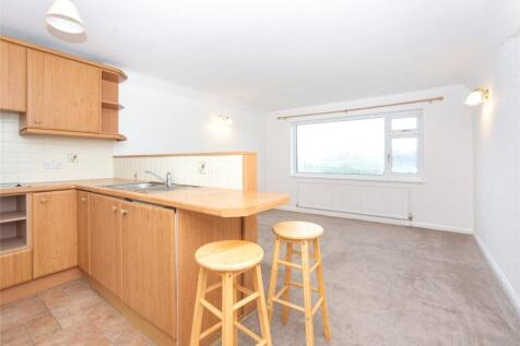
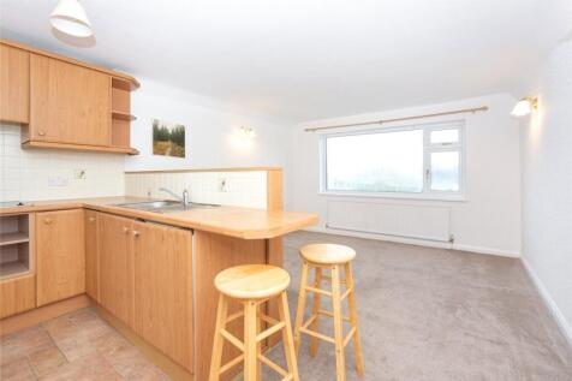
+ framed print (168, 139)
